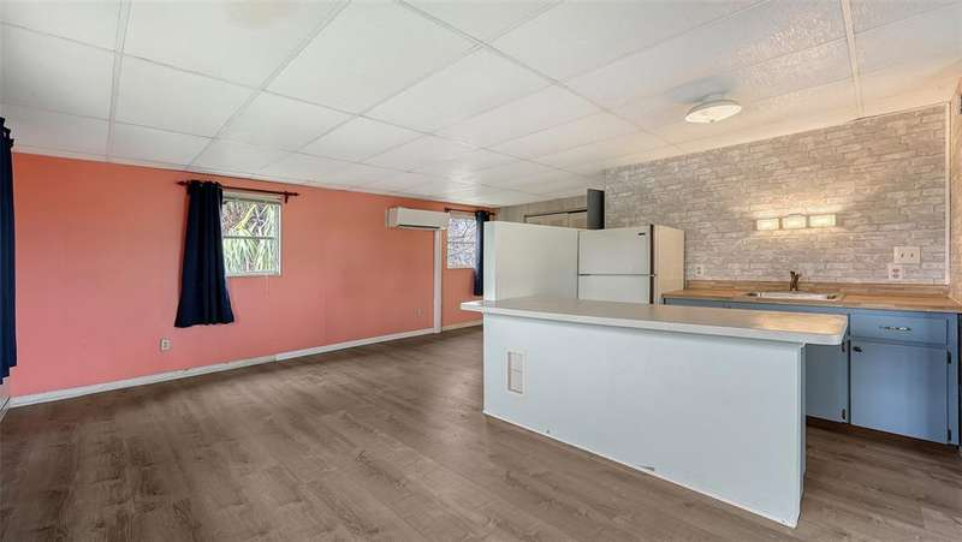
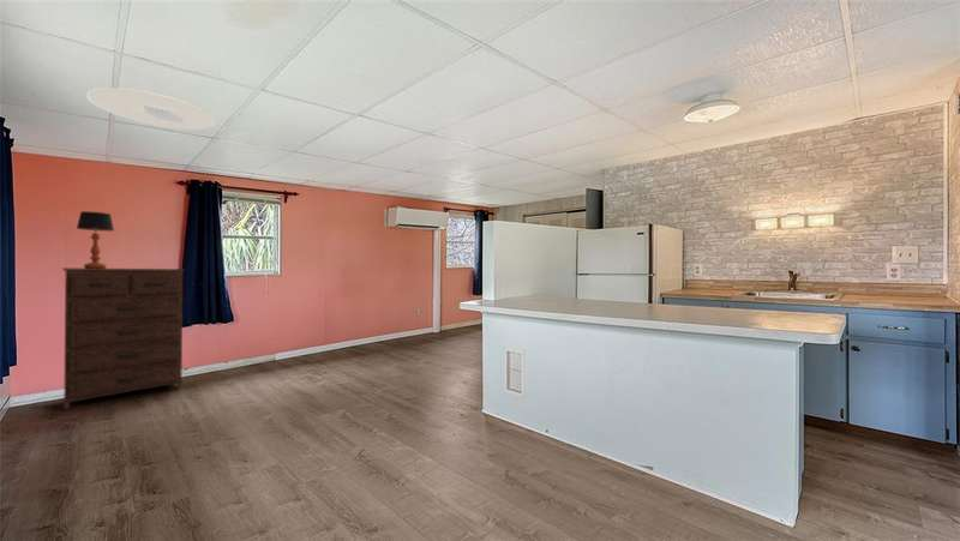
+ dresser (126, 331)
+ ceiling light (156, 106)
+ table lamp (95, 240)
